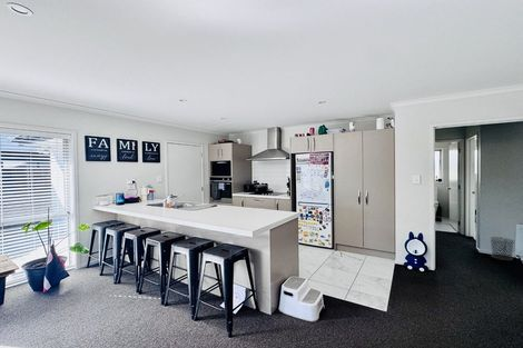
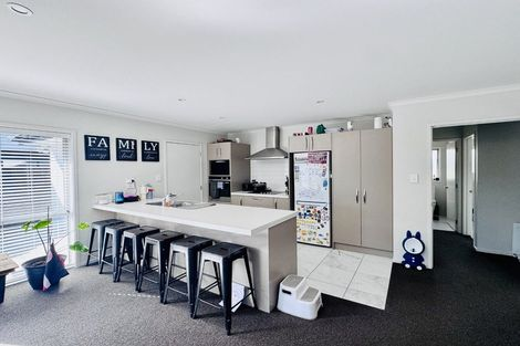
- trash can (502, 248)
